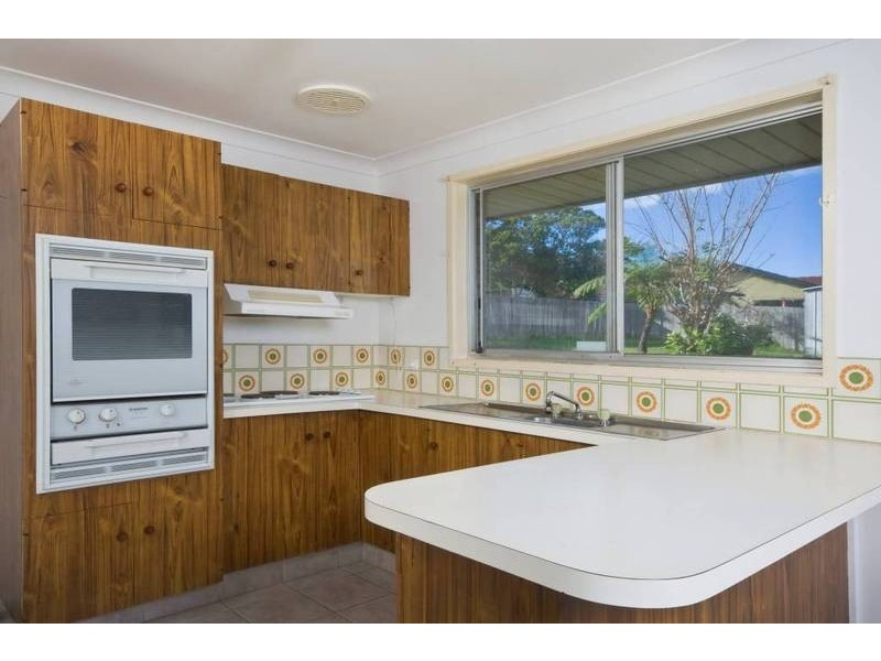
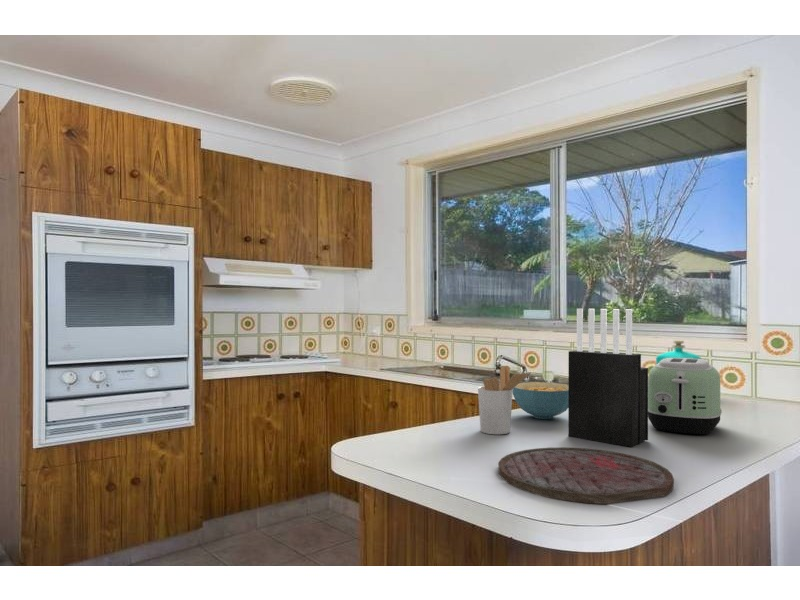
+ cutting board (582, 471)
+ toaster (683, 394)
+ soap bottle (678, 357)
+ utensil holder (503, 400)
+ cereal bowl (543, 401)
+ knife block (609, 373)
